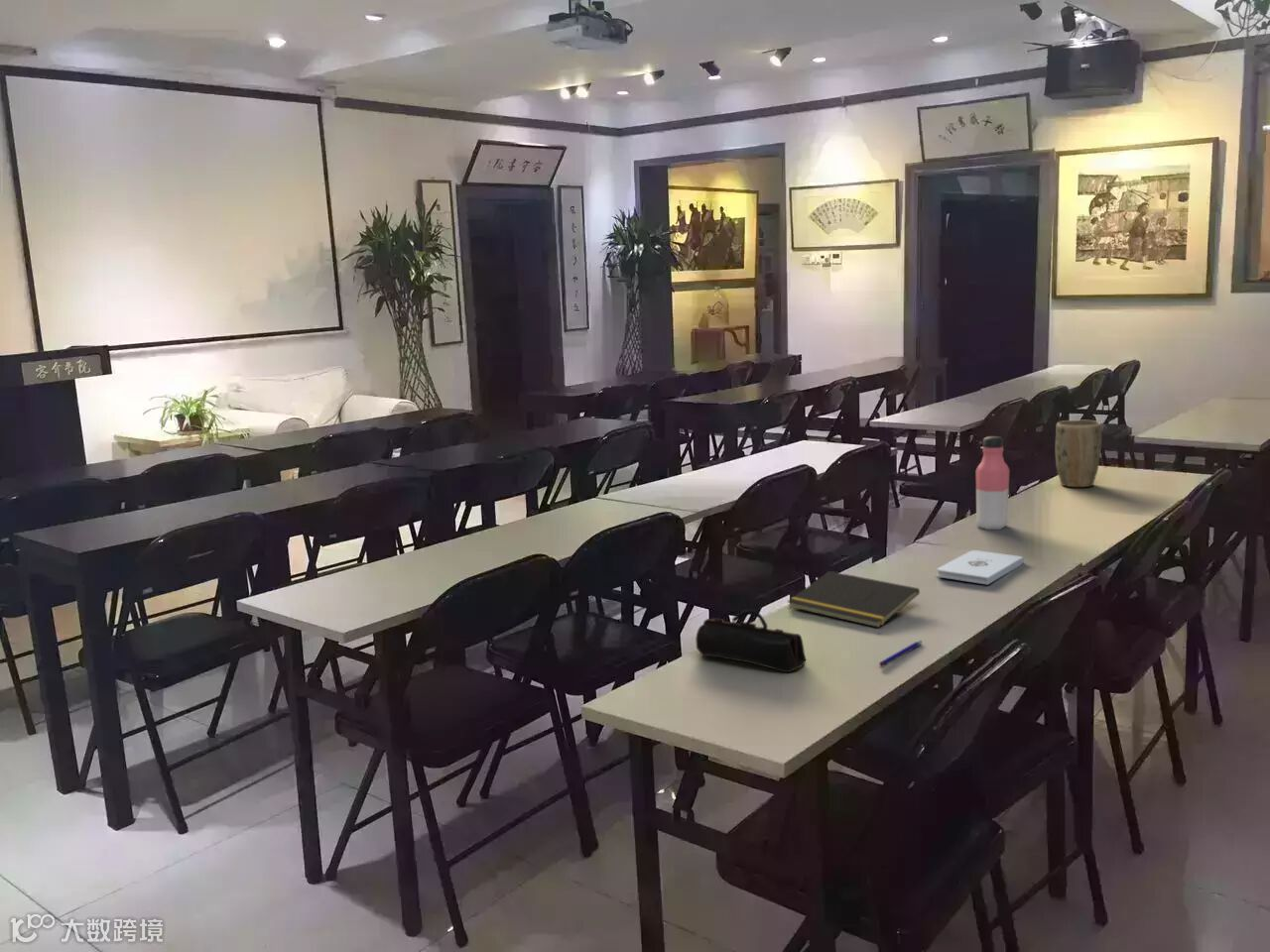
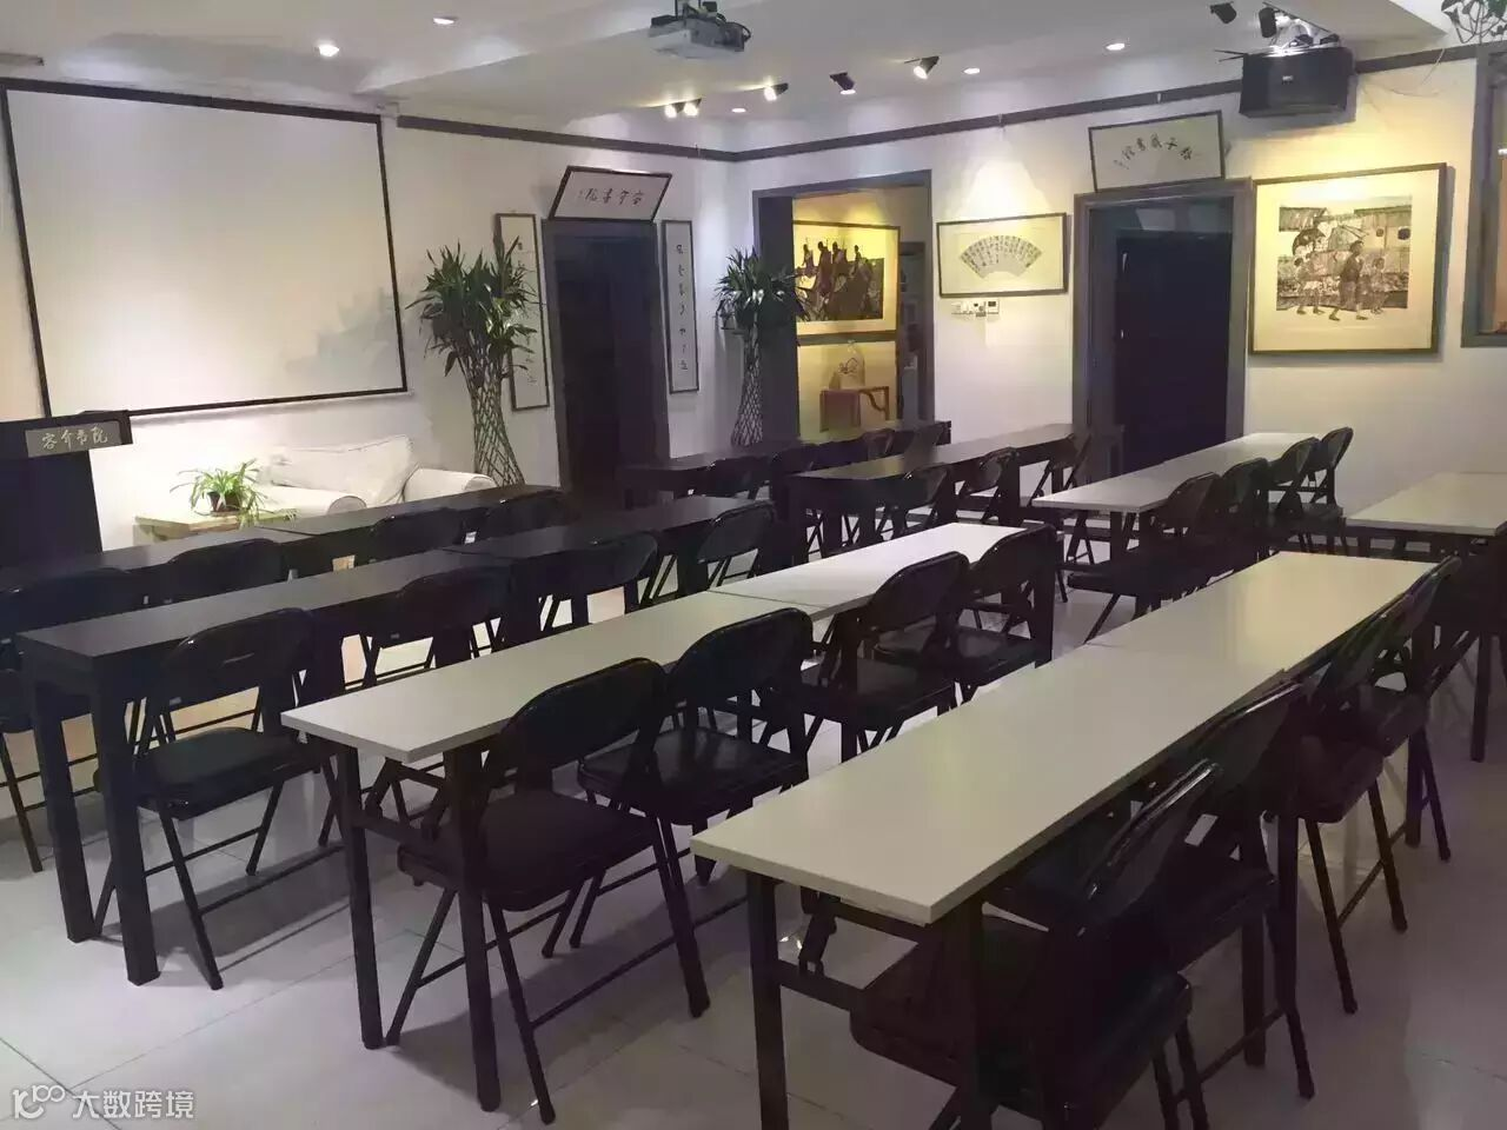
- pen (901, 653)
- notepad (979, 566)
- plant pot (1078, 453)
- pencil case (748, 635)
- water bottle (992, 482)
- notepad (852, 597)
